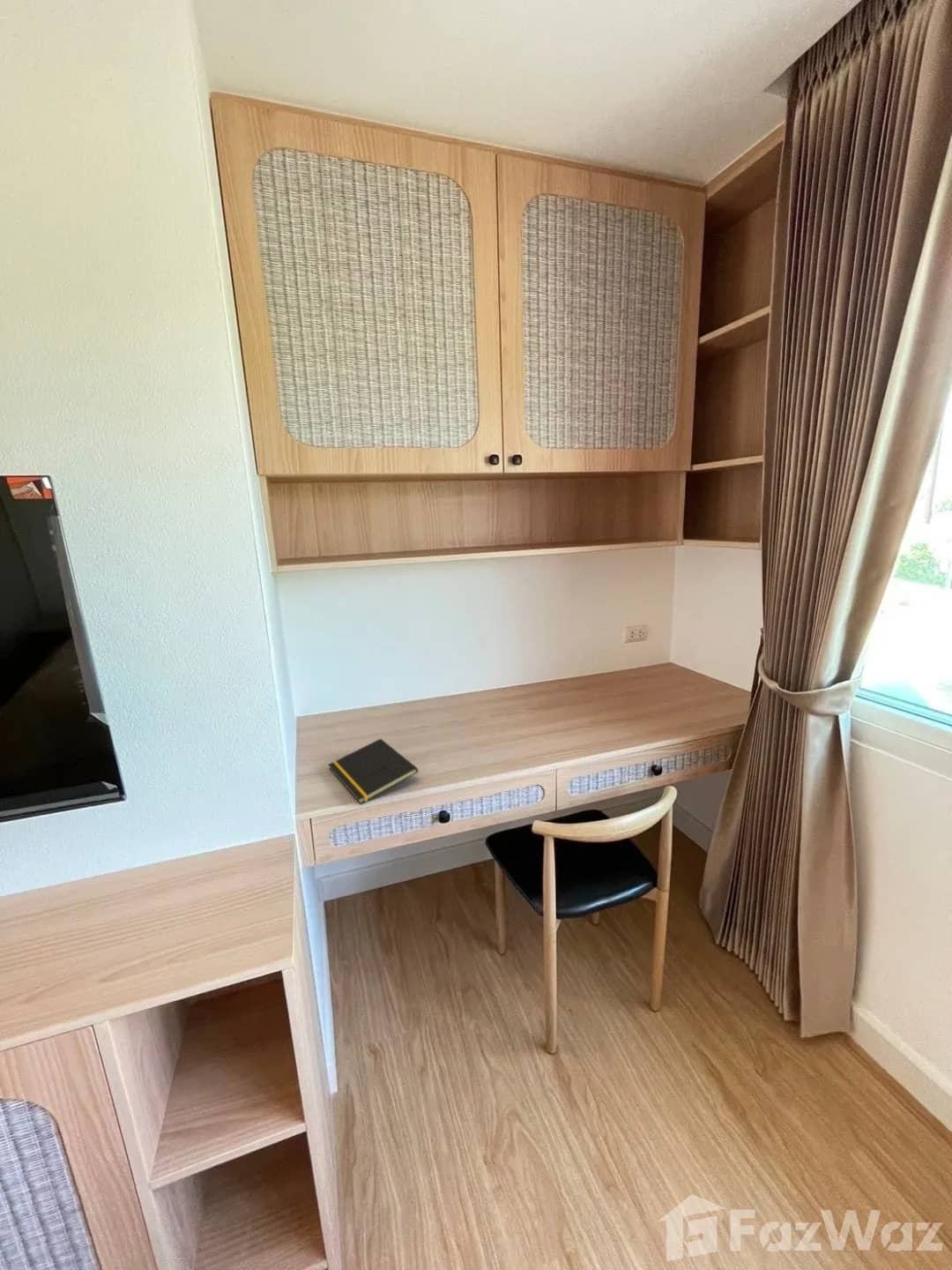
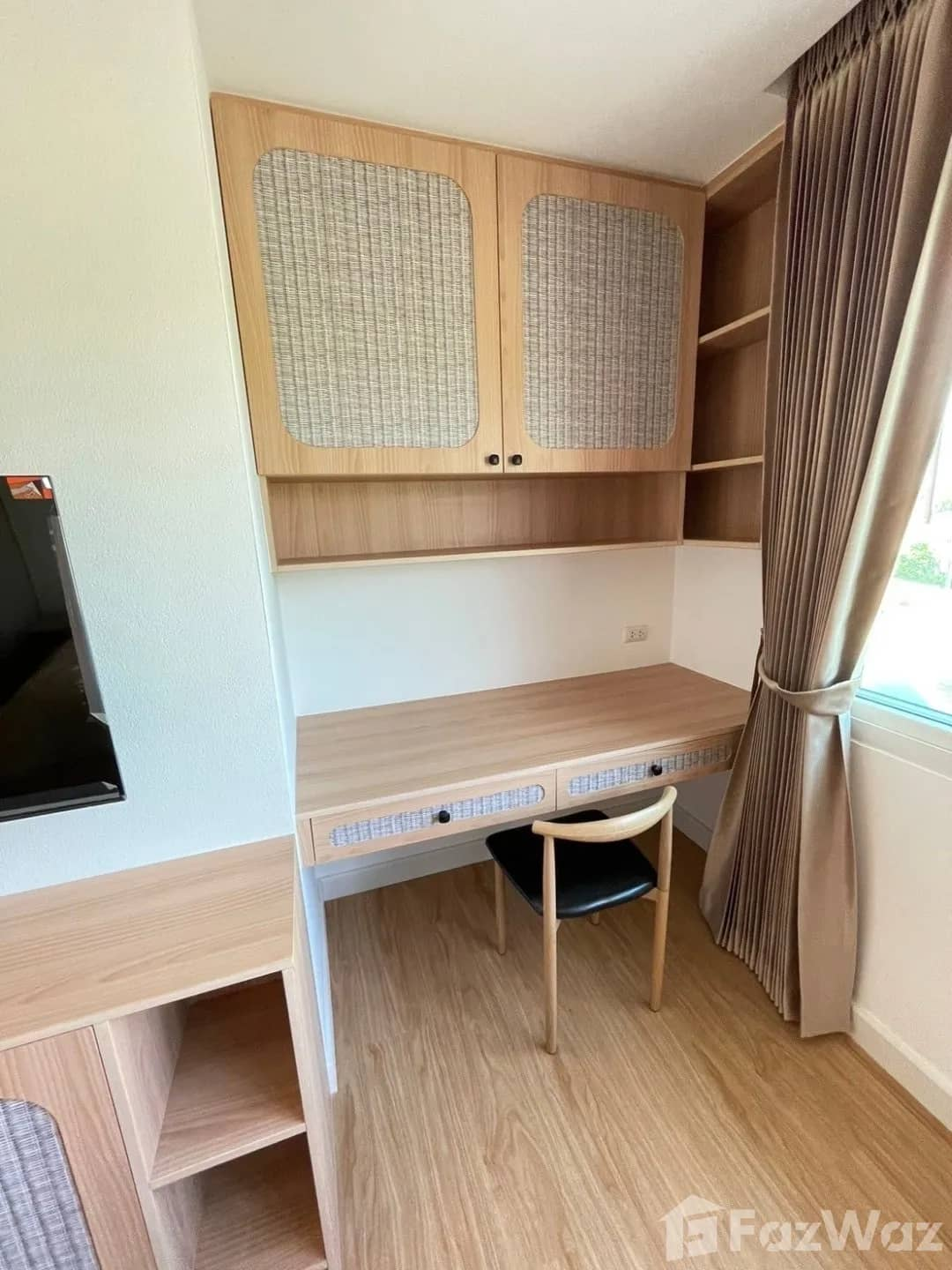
- notepad (371, 768)
